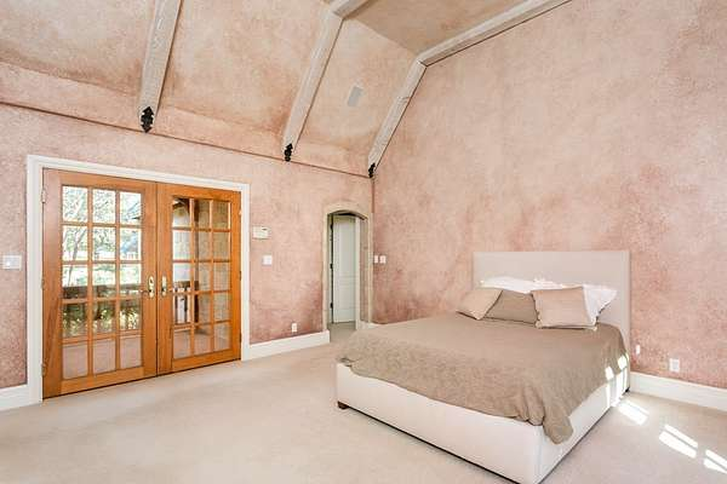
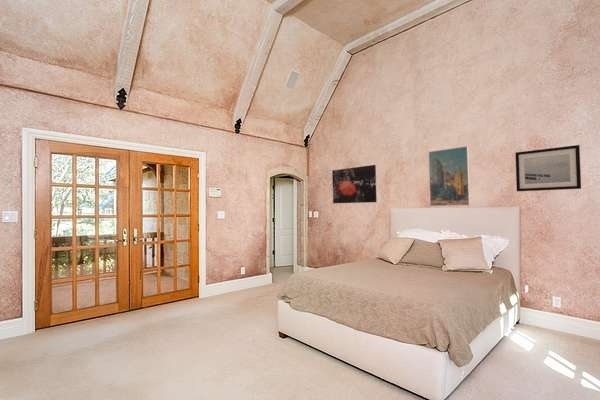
+ wall art (546, 169)
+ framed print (448, 177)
+ wall art (353, 185)
